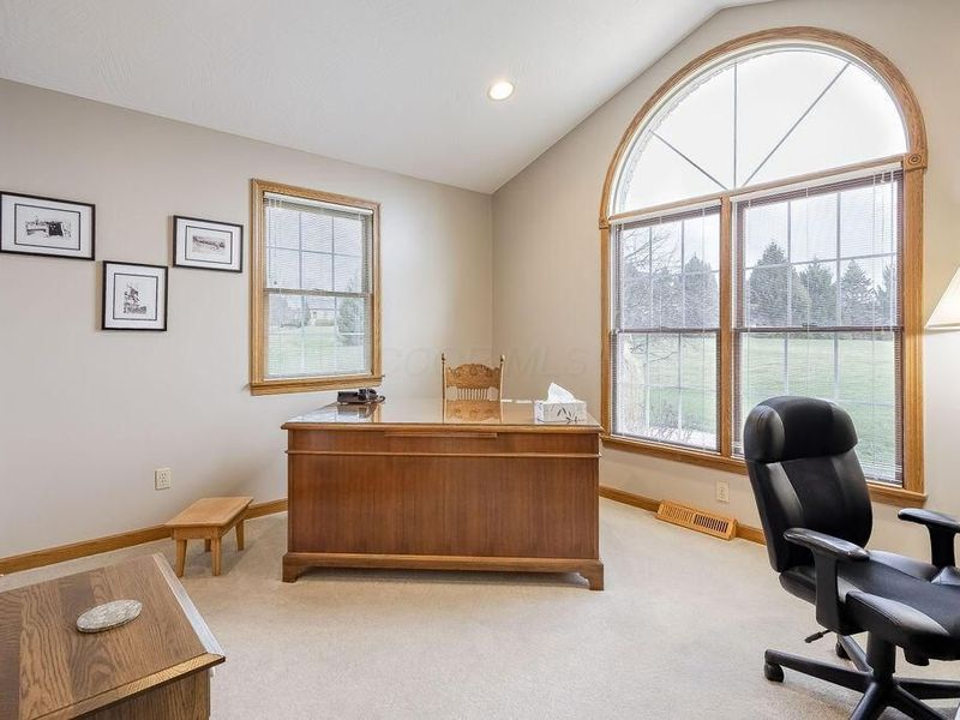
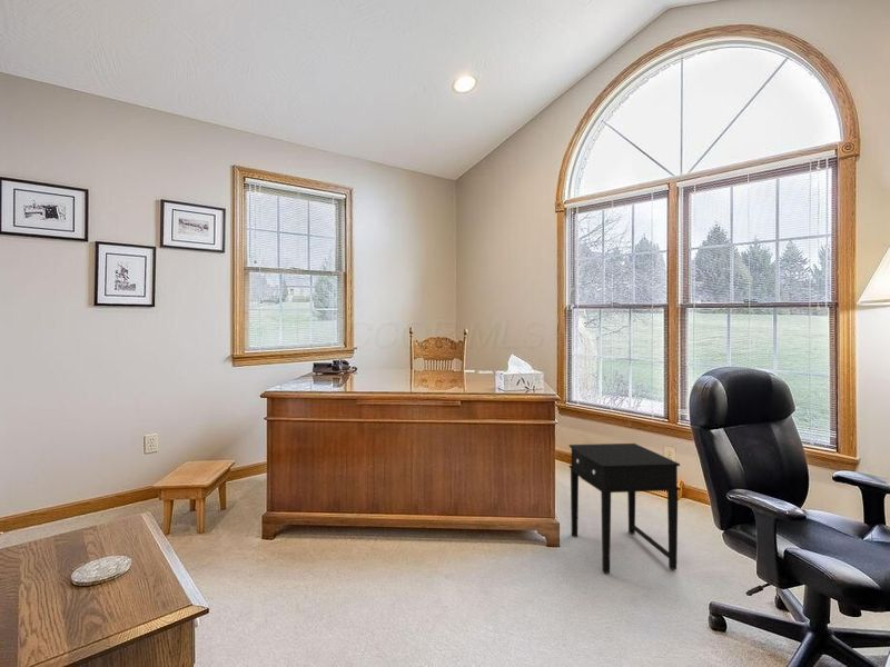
+ side table (610, 501)
